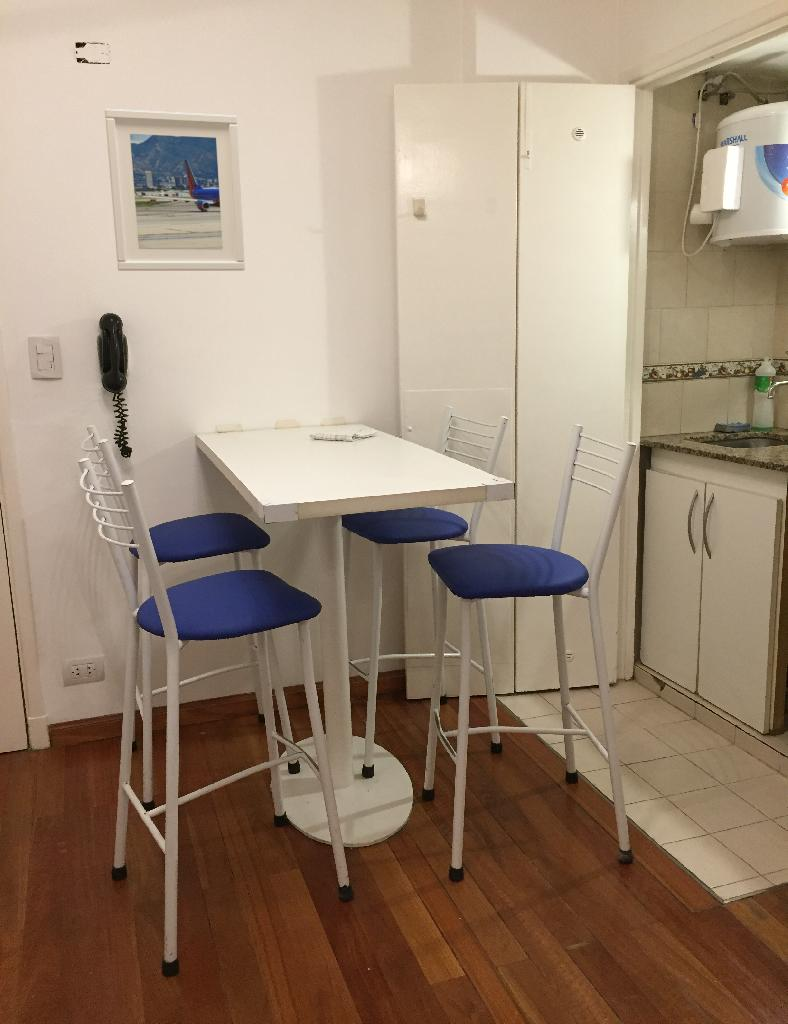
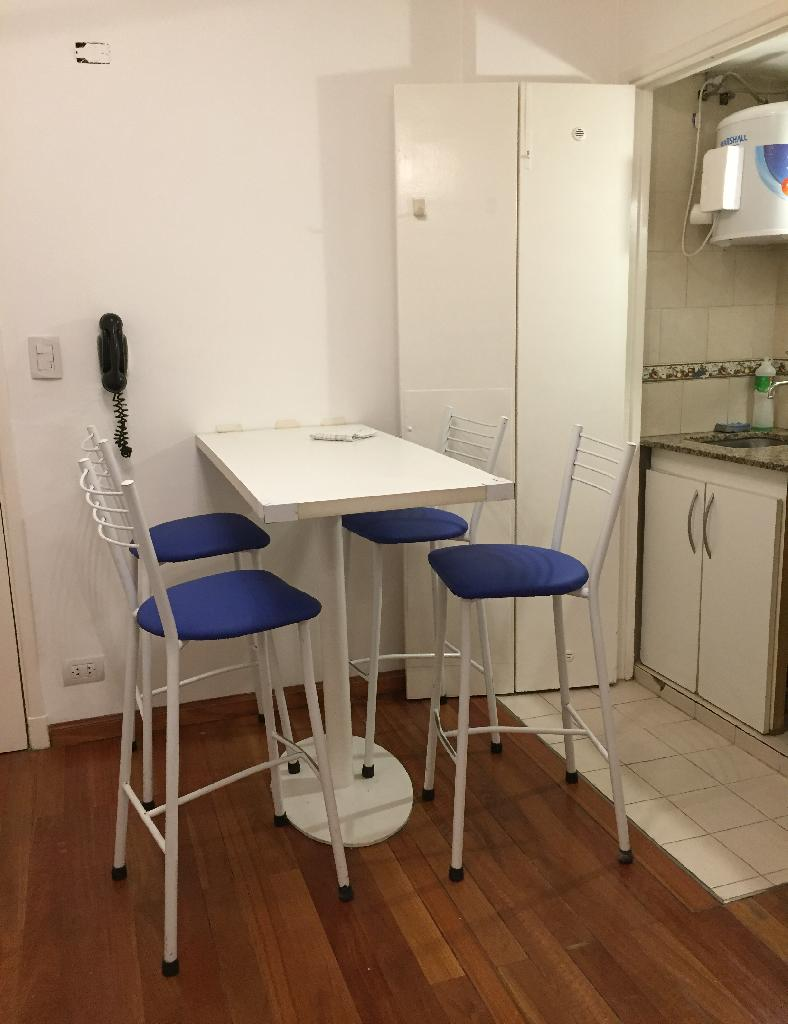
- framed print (177, 193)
